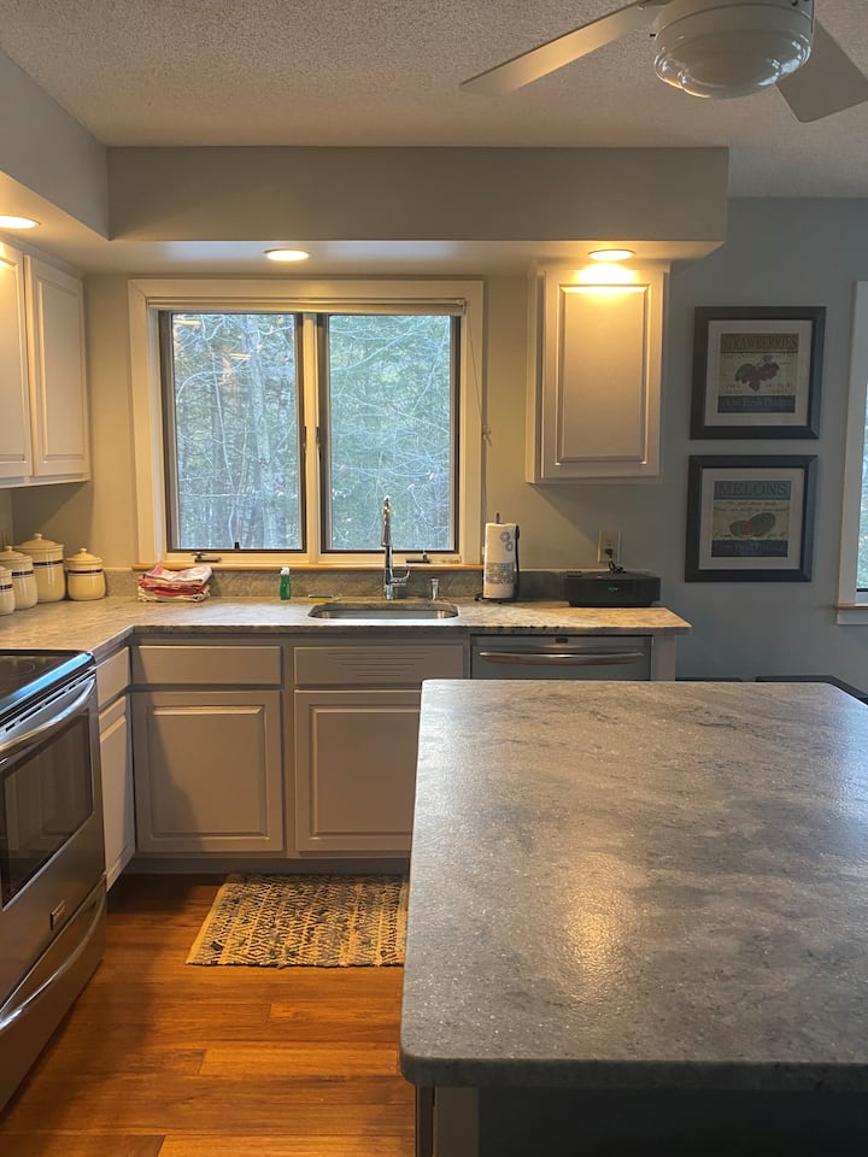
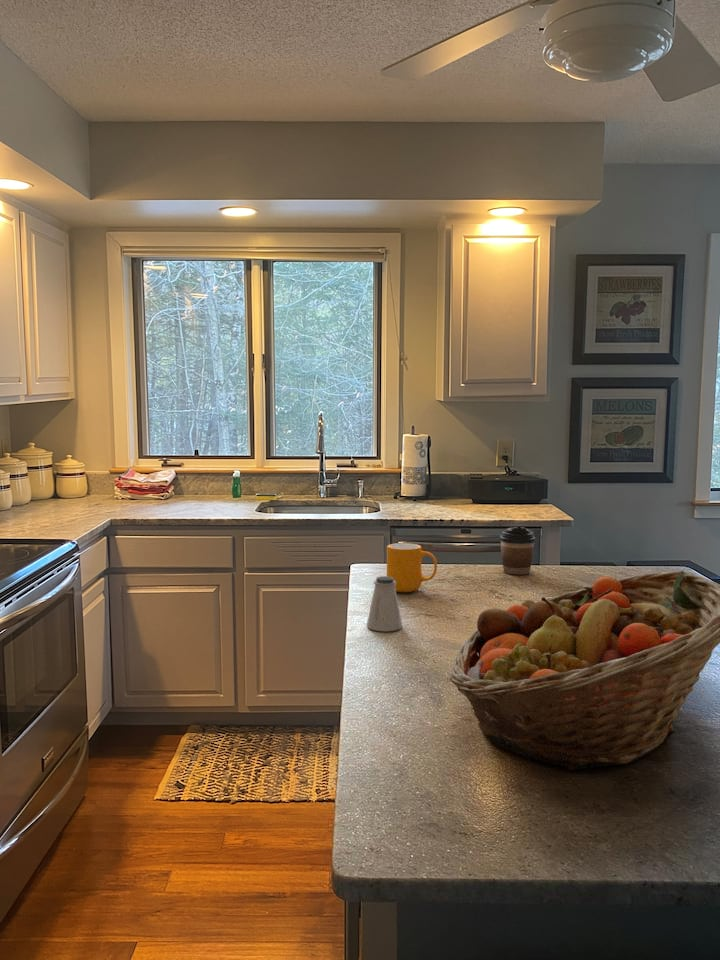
+ fruit basket (588, 651)
+ mug (411, 568)
+ saltshaker (384, 602)
+ coffee cup (517, 549)
